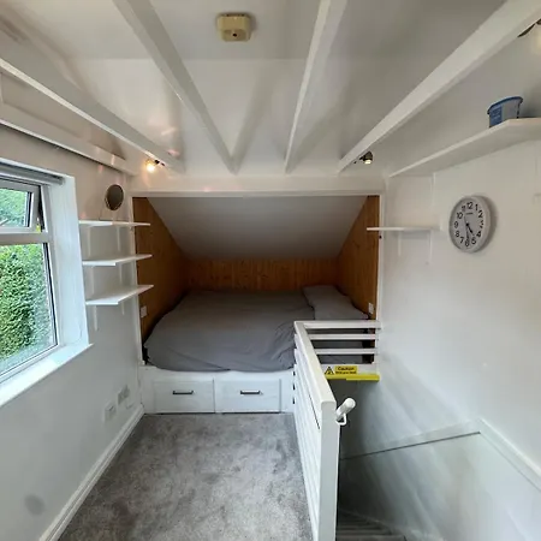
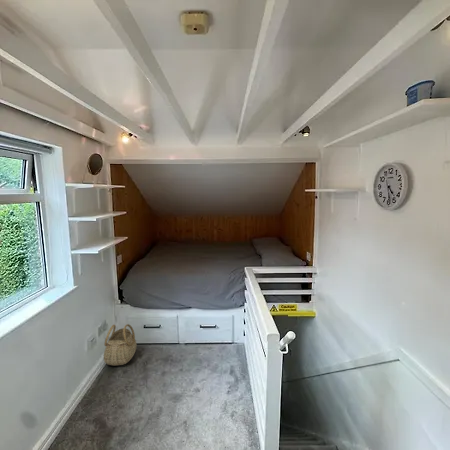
+ basket (120, 341)
